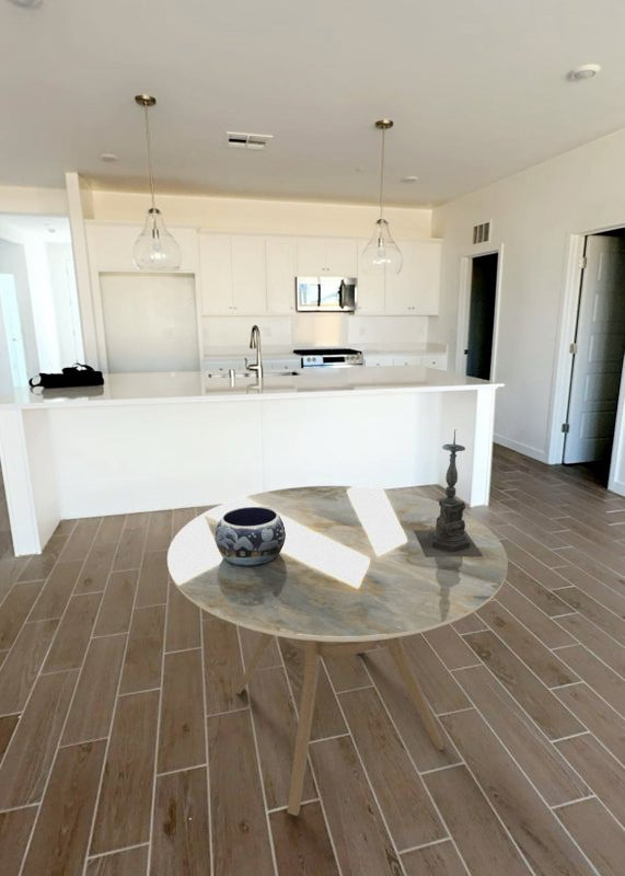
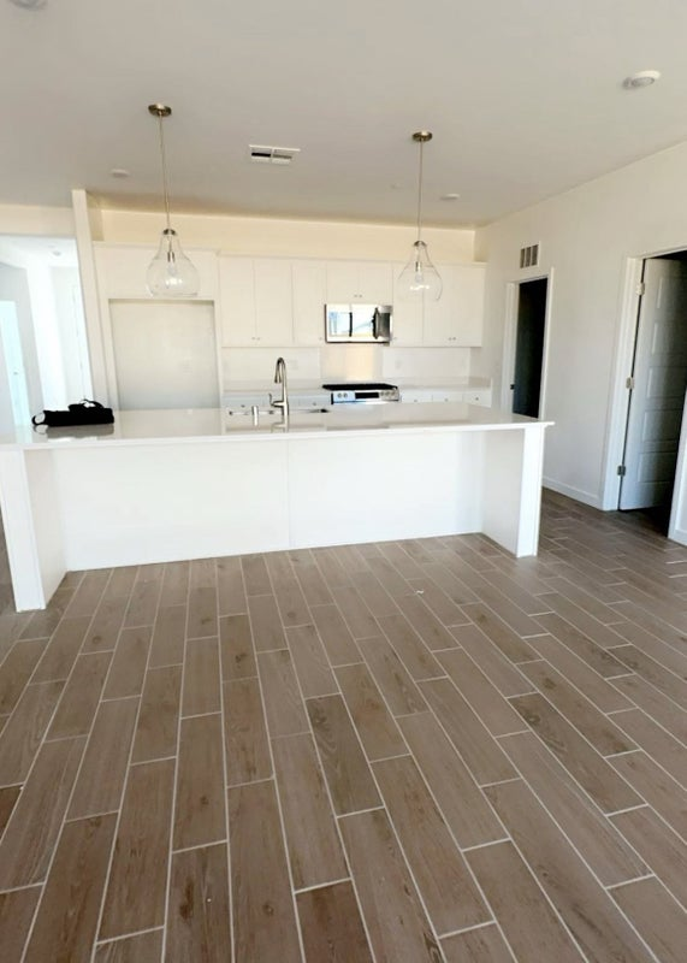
- dining table (334, 631)
- decorative bowl (251, 534)
- candle holder (449, 486)
